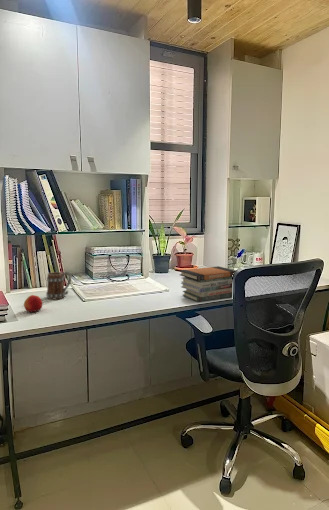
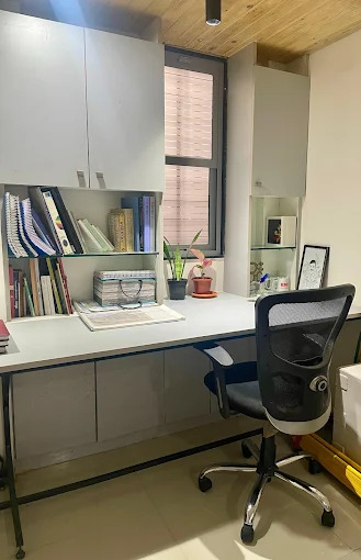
- mug (59, 284)
- apple (33, 302)
- book stack (208, 283)
